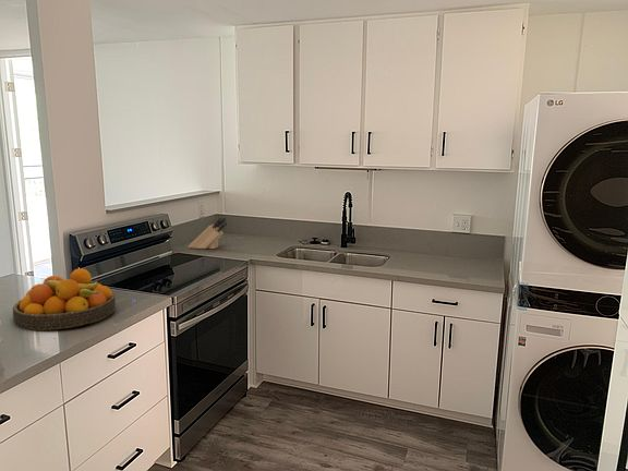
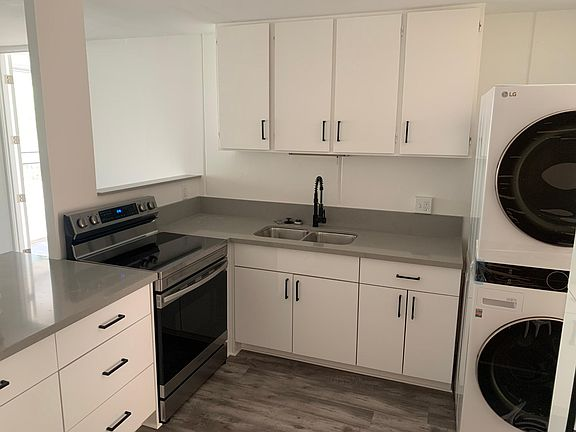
- knife block (208, 232)
- fruit bowl (64, 294)
